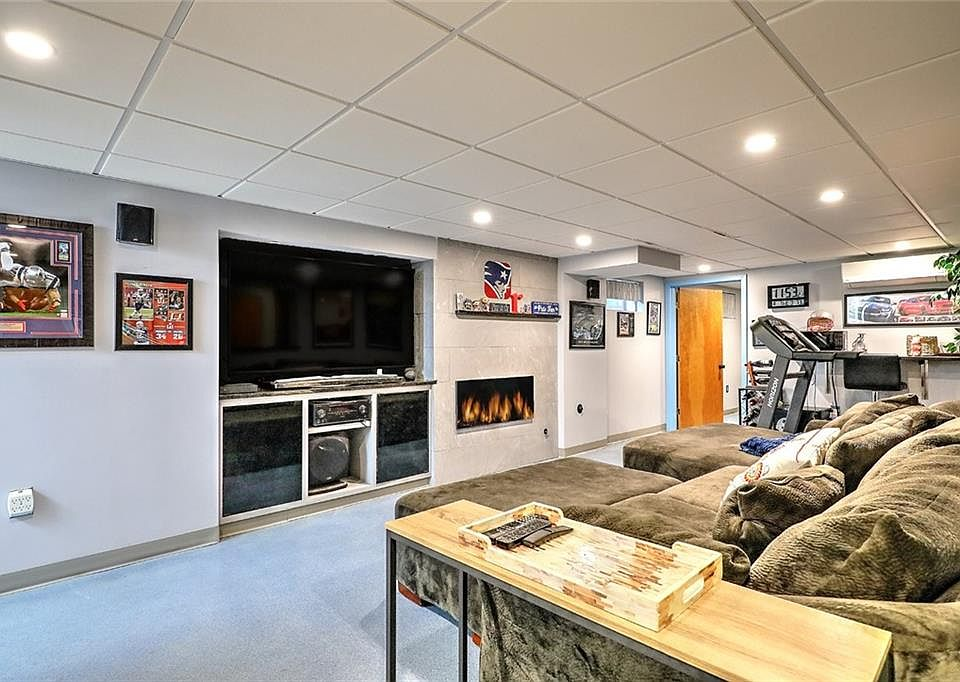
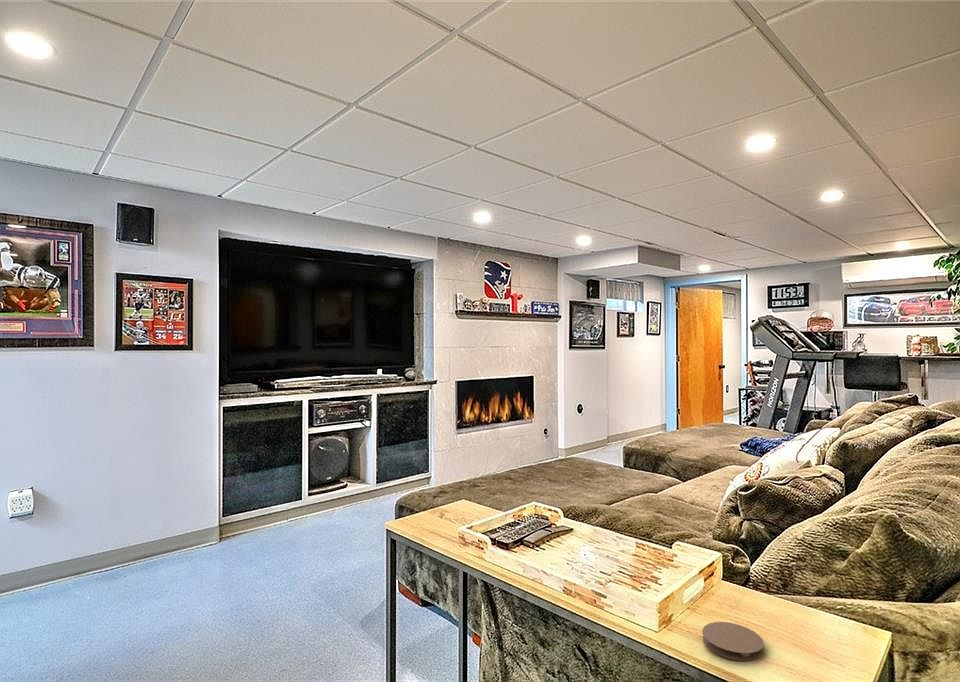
+ coaster (732, 640)
